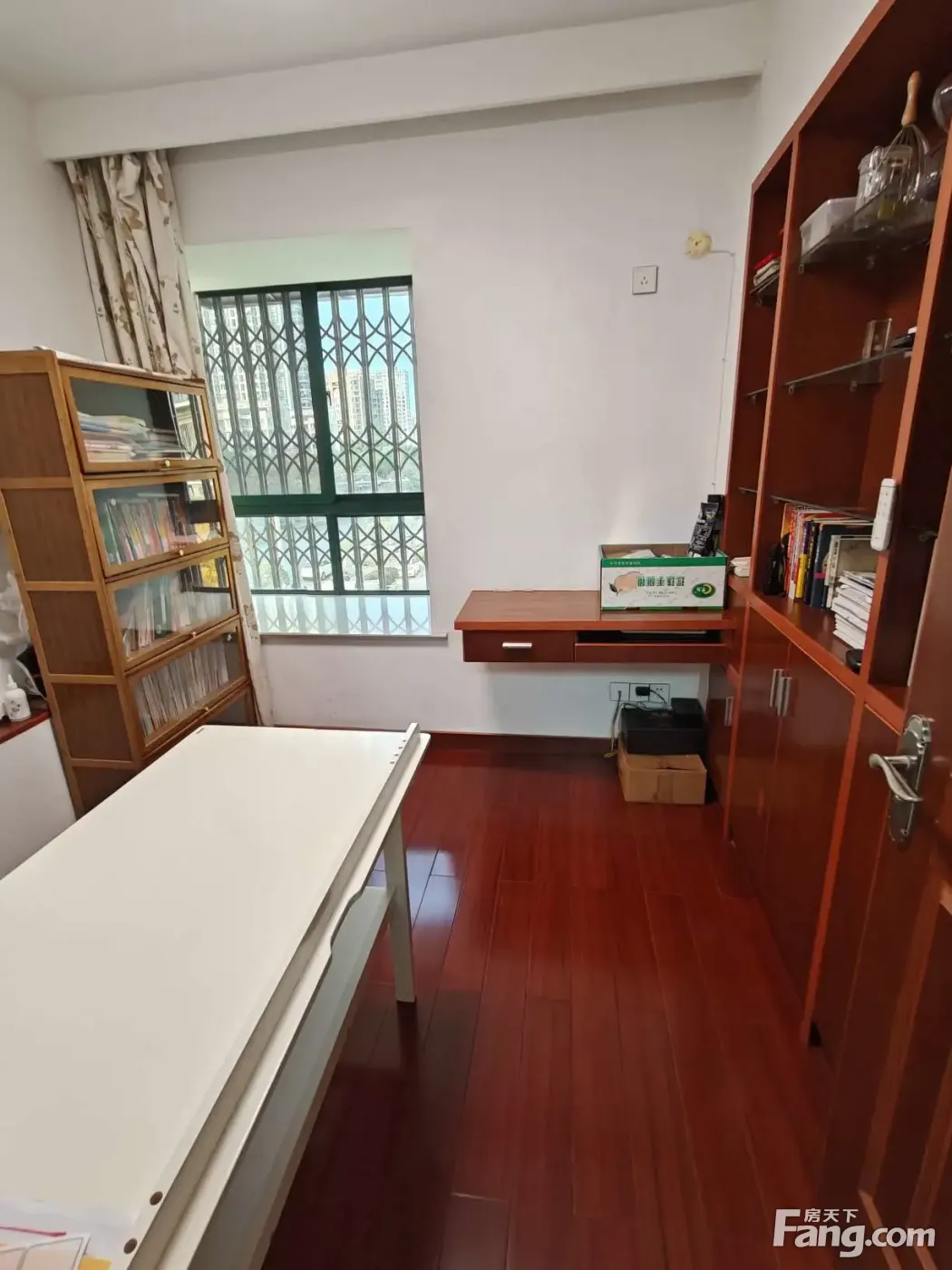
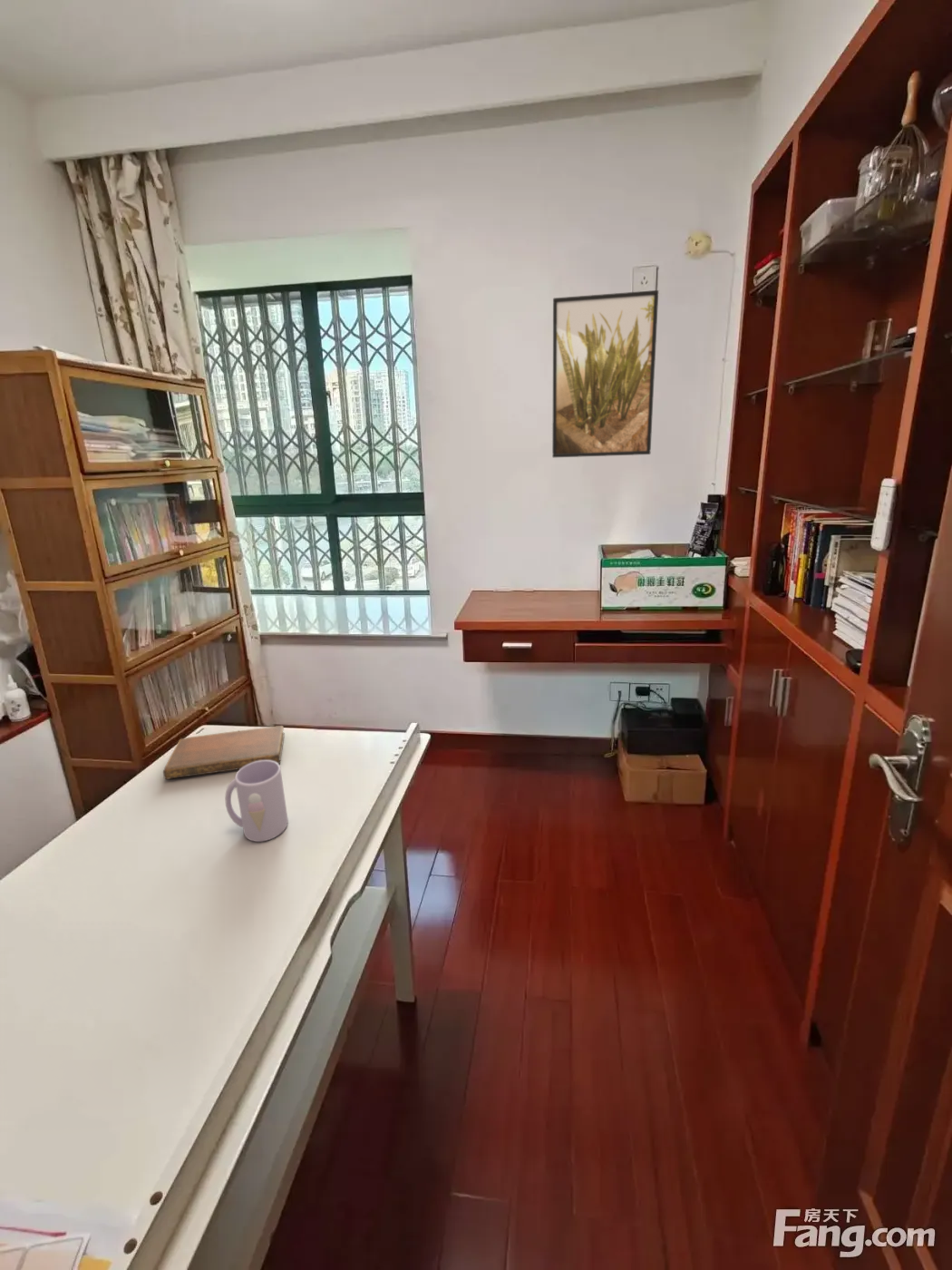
+ notebook (228, 750)
+ mug (255, 800)
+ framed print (602, 377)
